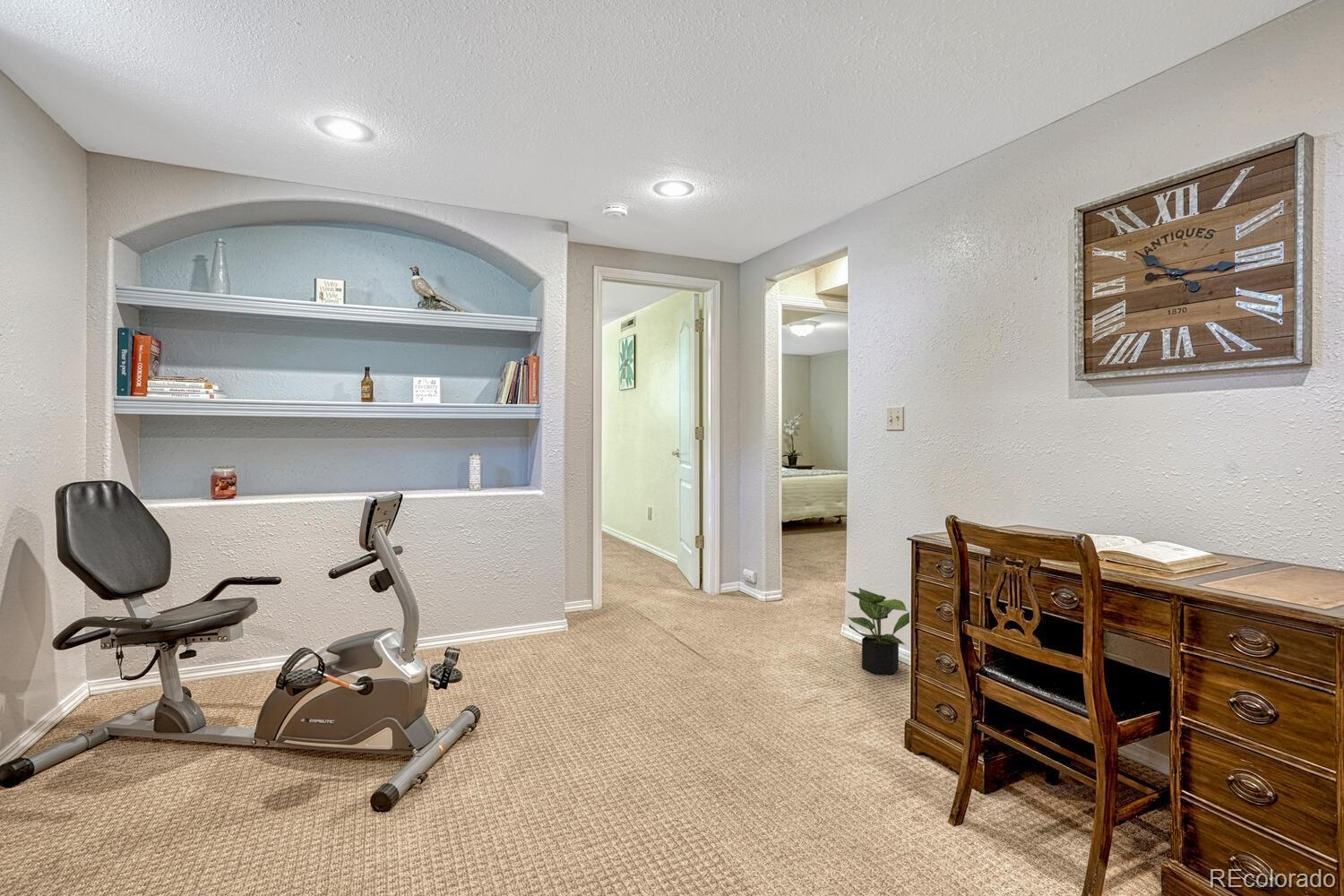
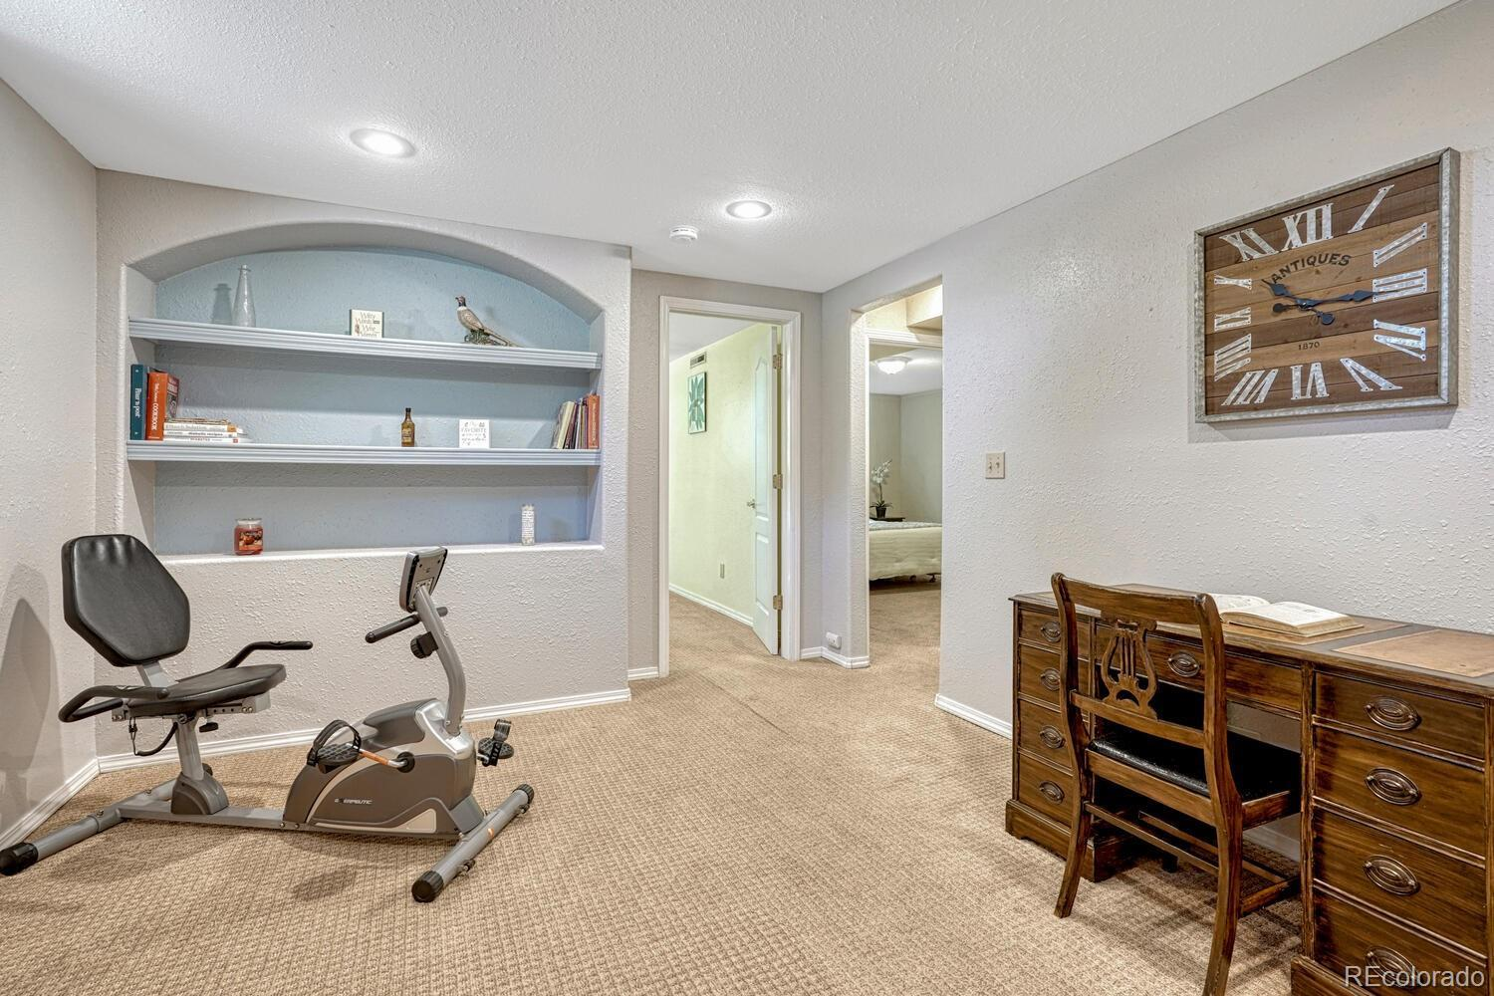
- potted plant (873, 626)
